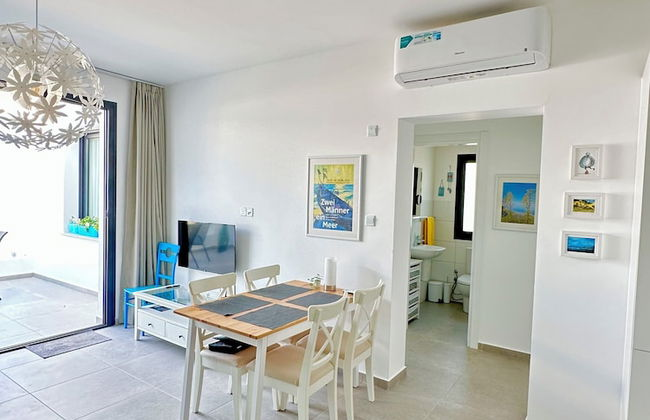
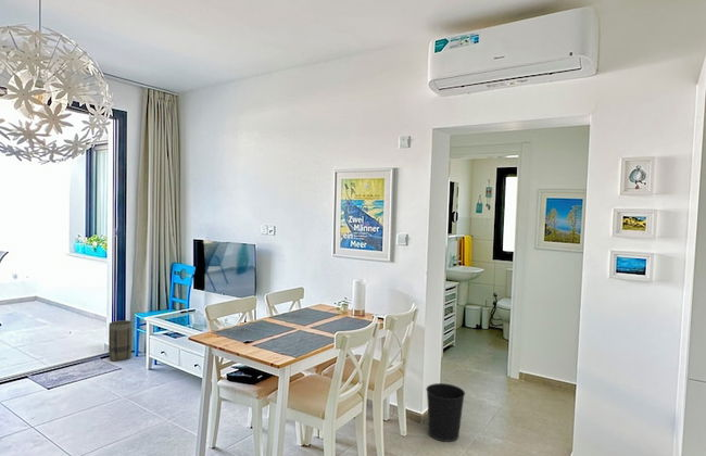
+ wastebasket (444, 411)
+ basket (119, 340)
